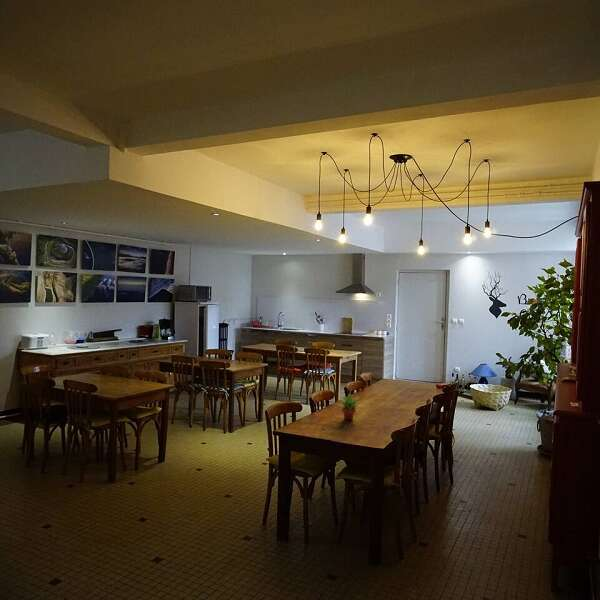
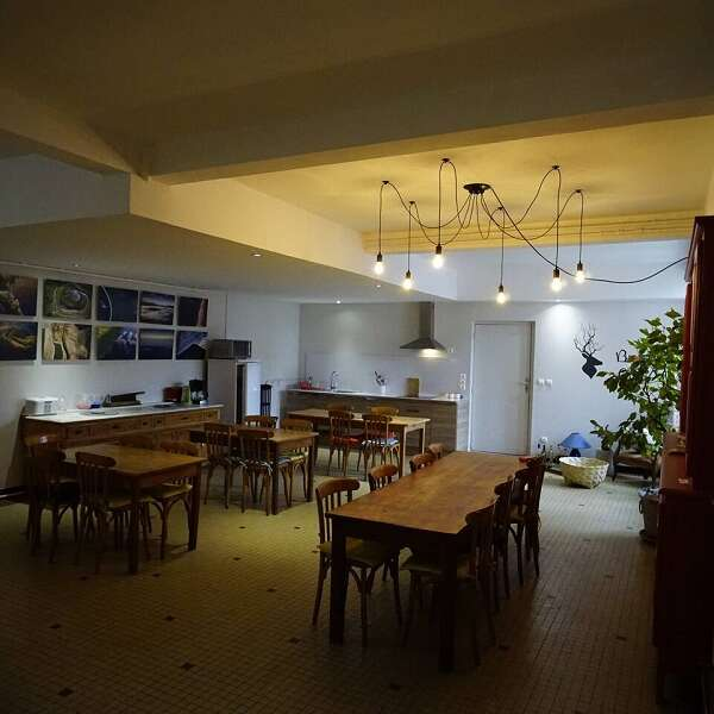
- succulent plant (349, 407)
